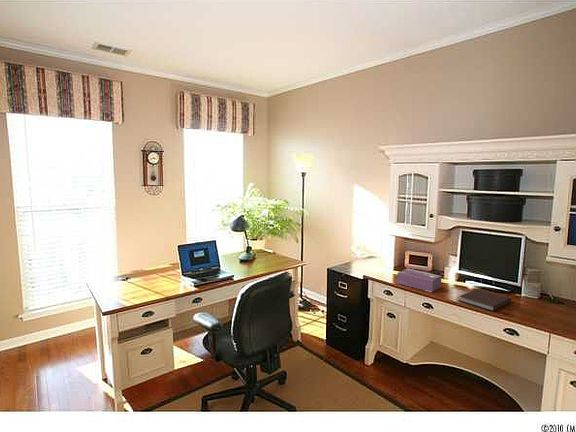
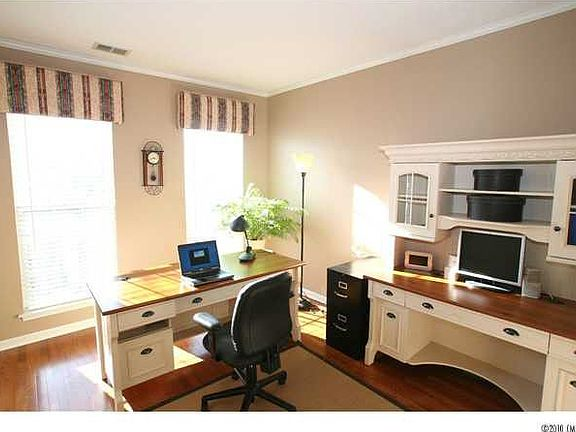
- tissue box (418, 279)
- notebook (484, 299)
